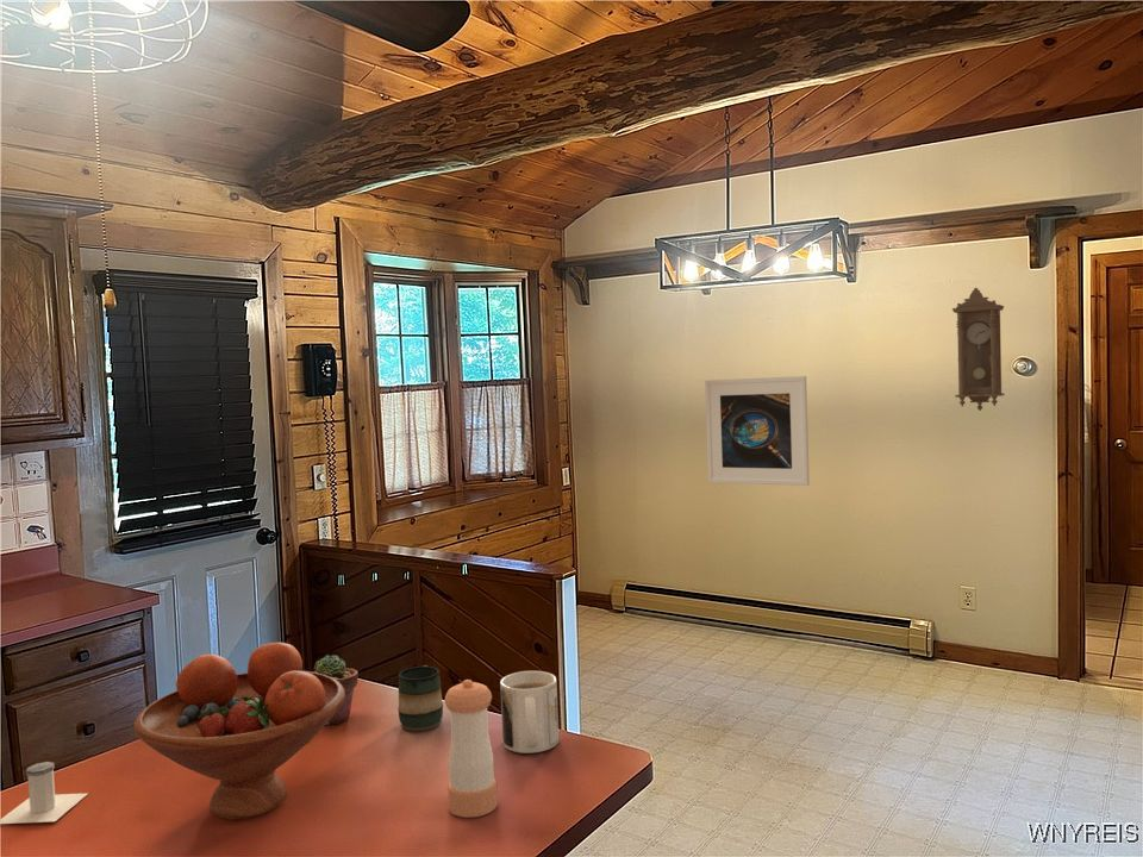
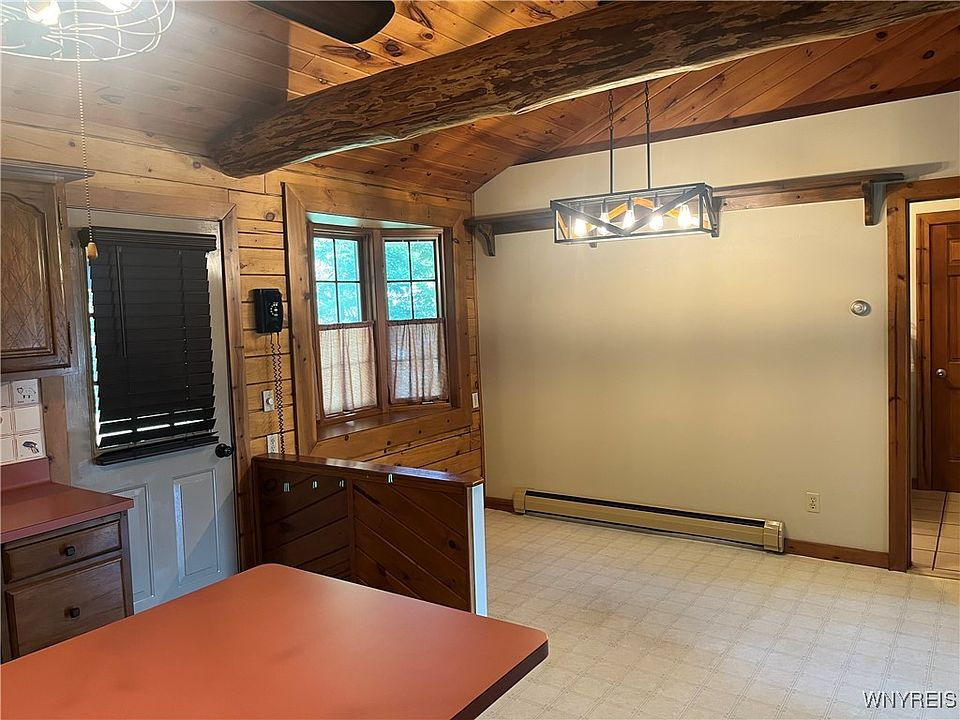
- potted succulent (336, 680)
- pendulum clock (979, 349)
- fruit bowl (245, 733)
- mug (527, 713)
- salt shaker (42, 787)
- pepper shaker (470, 743)
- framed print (755, 431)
- mug (421, 694)
